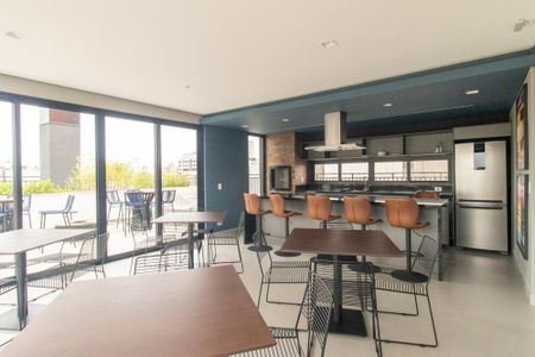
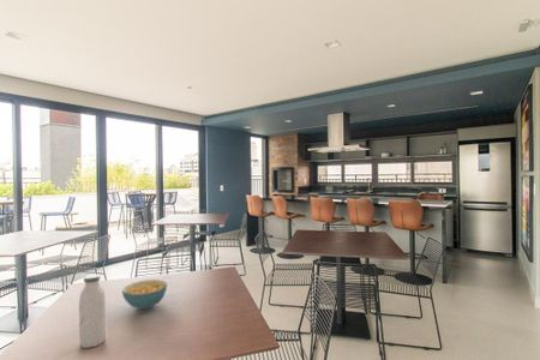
+ water bottle (92, 308)
+ cereal bowl (145, 296)
